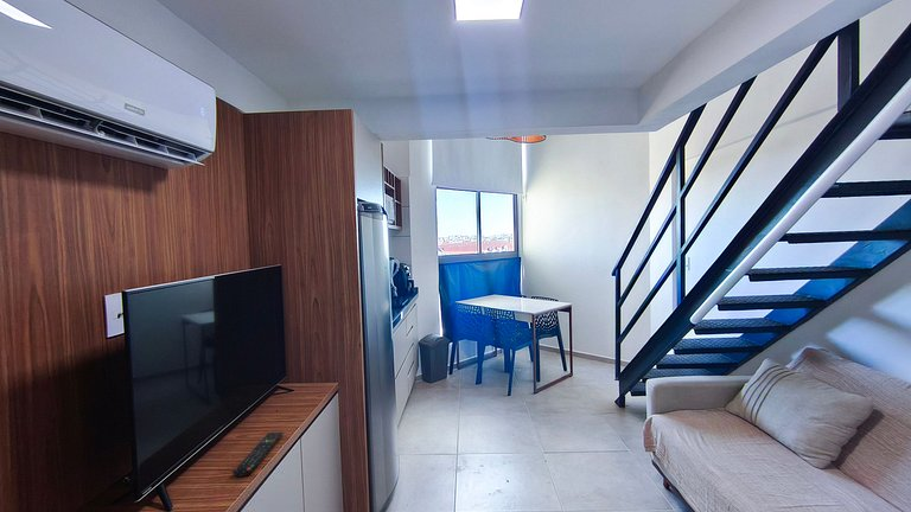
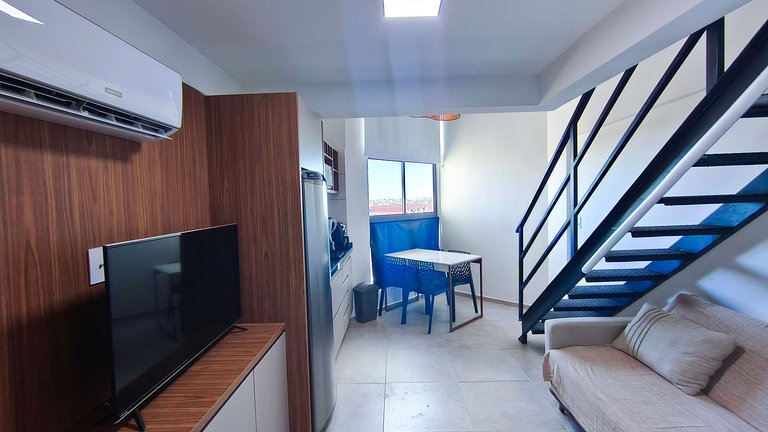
- remote control (260, 452)
